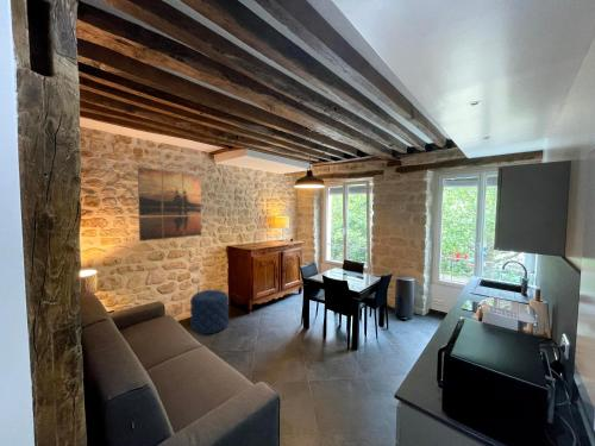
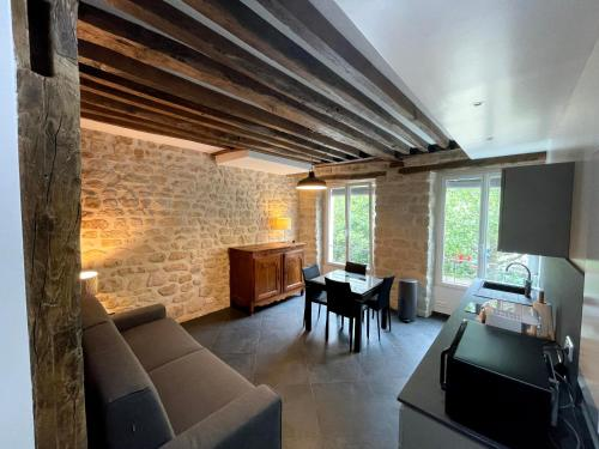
- pouf (209, 309)
- wall art (173, 205)
